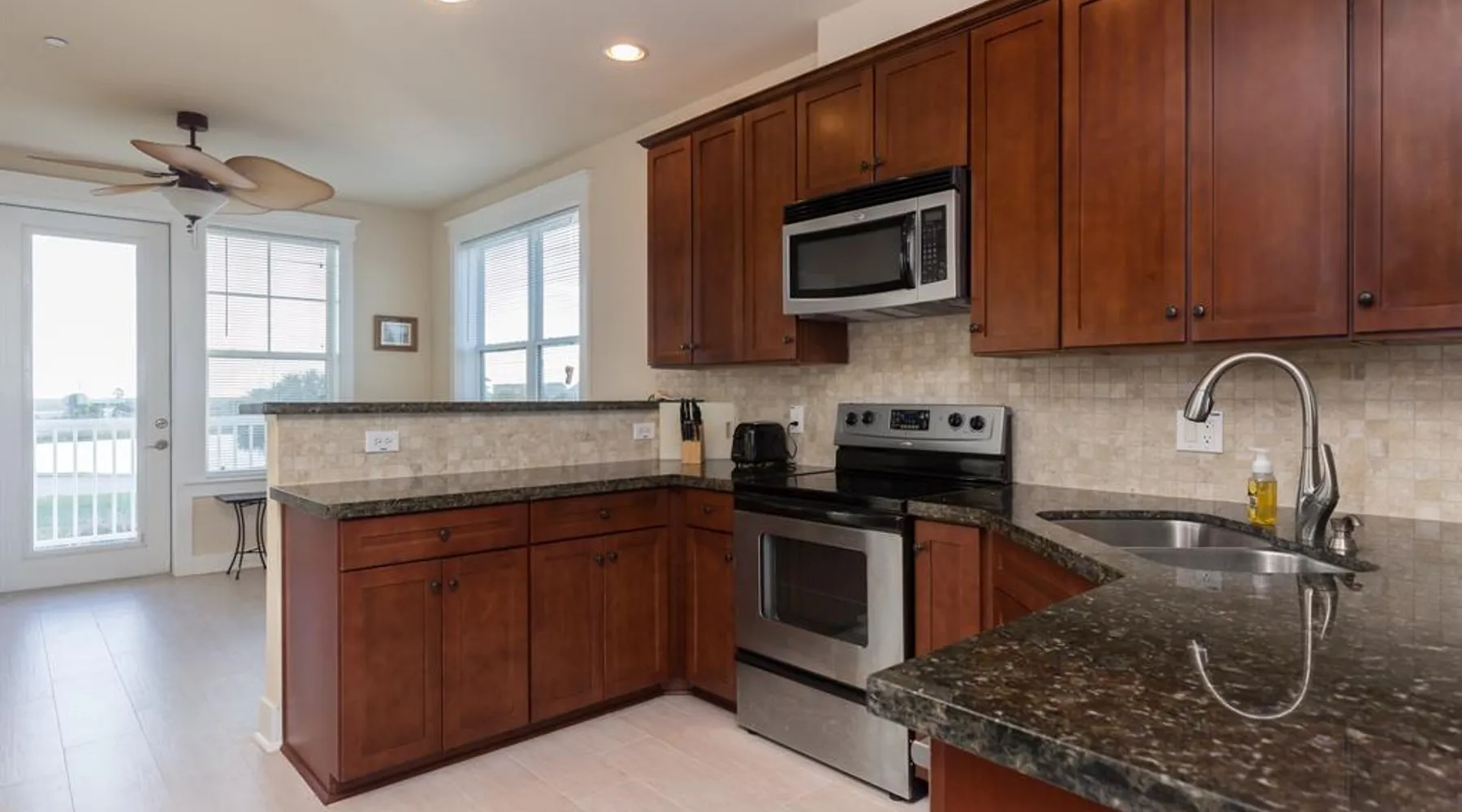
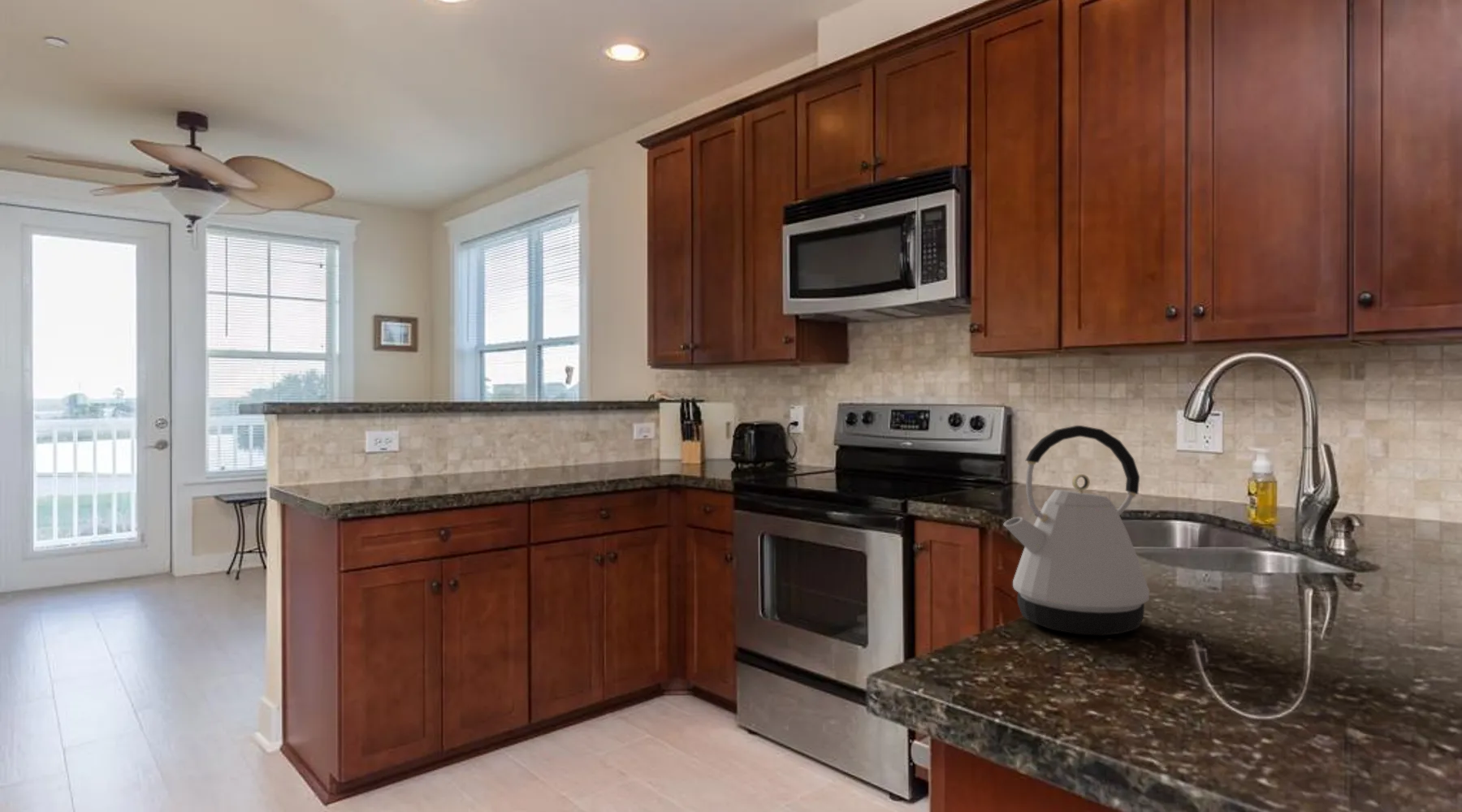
+ kettle (1075, 524)
